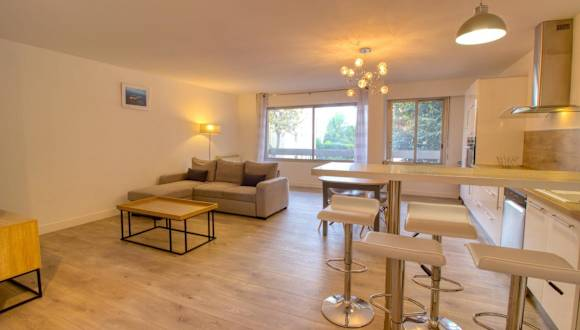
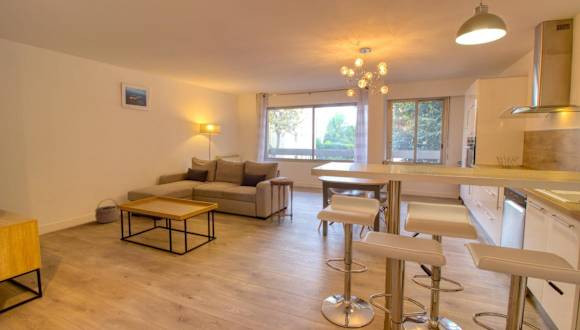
+ side table (283, 201)
+ wicker basket (107, 209)
